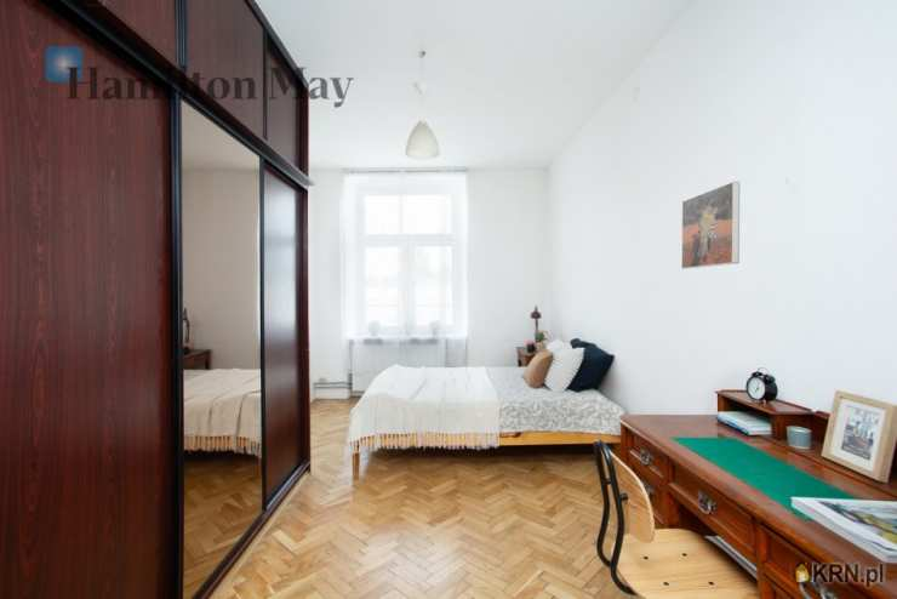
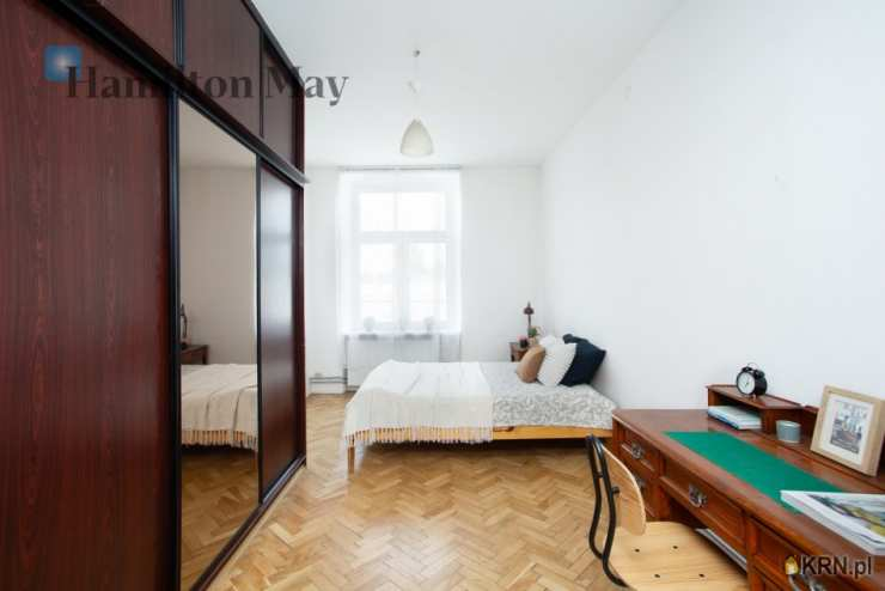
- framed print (707, 229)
